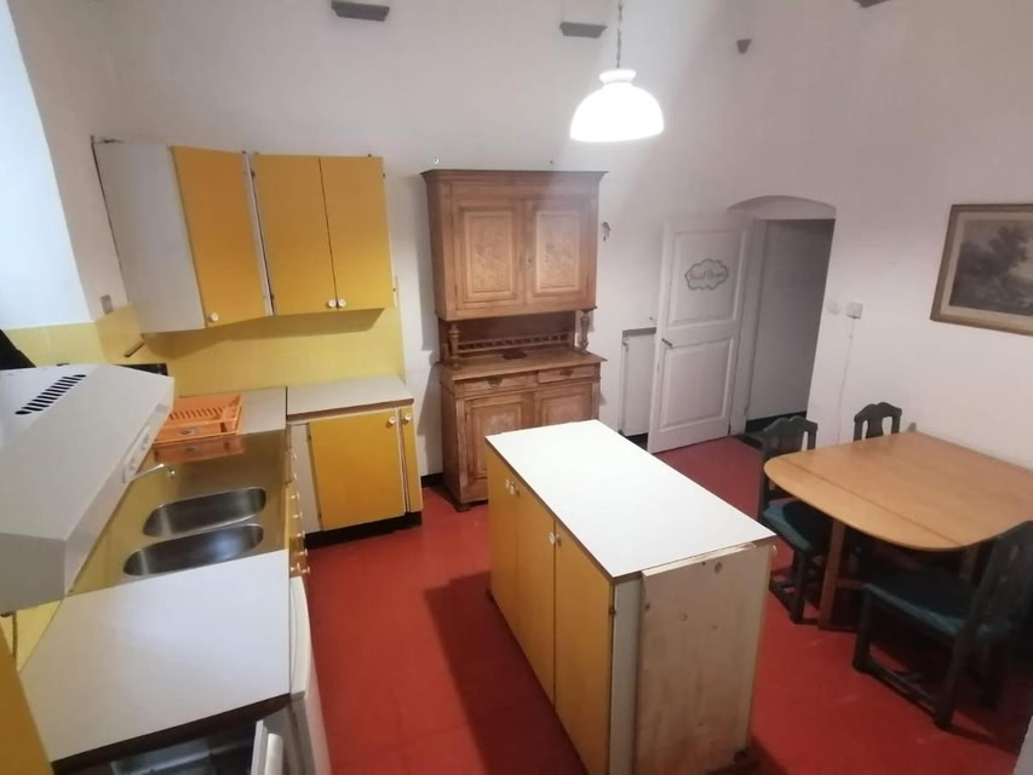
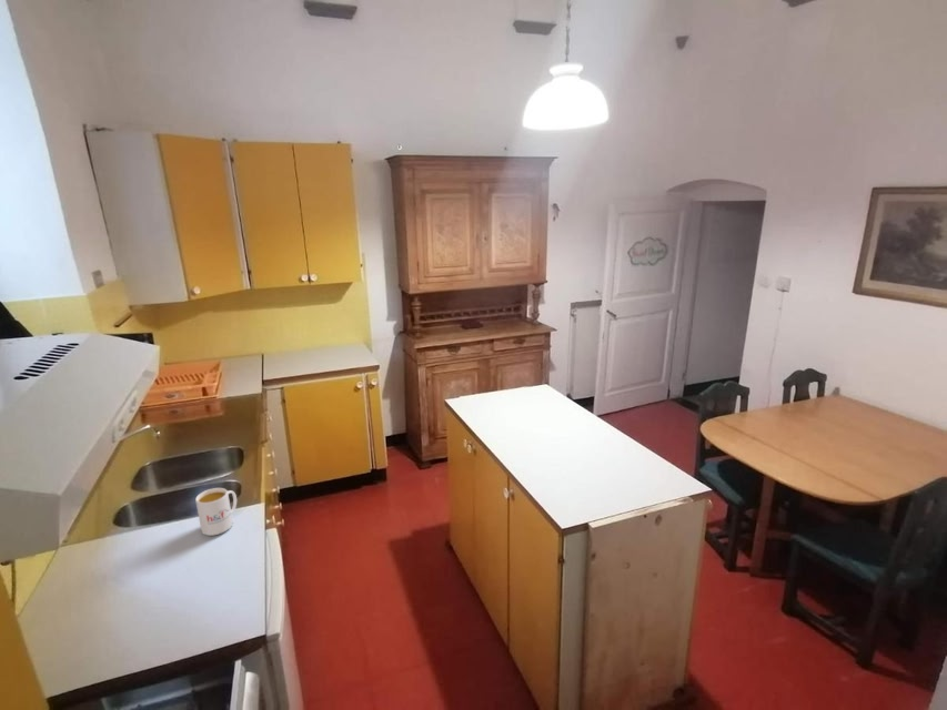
+ mug (219, 508)
